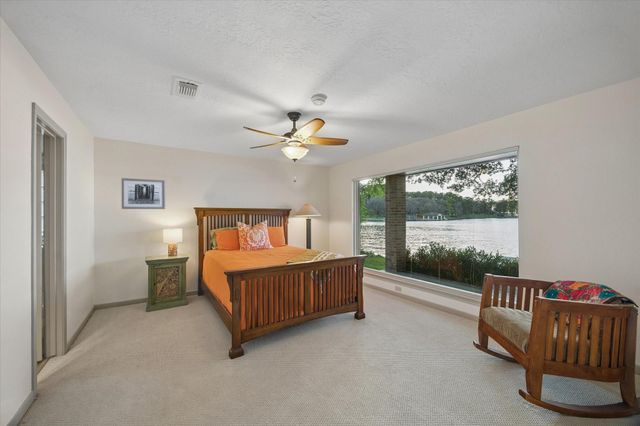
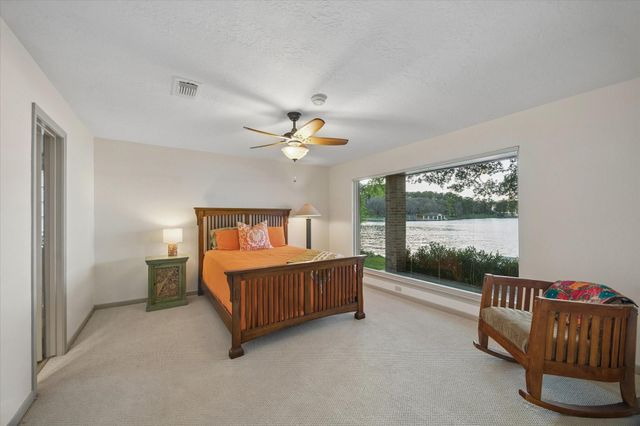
- wall art (144, 194)
